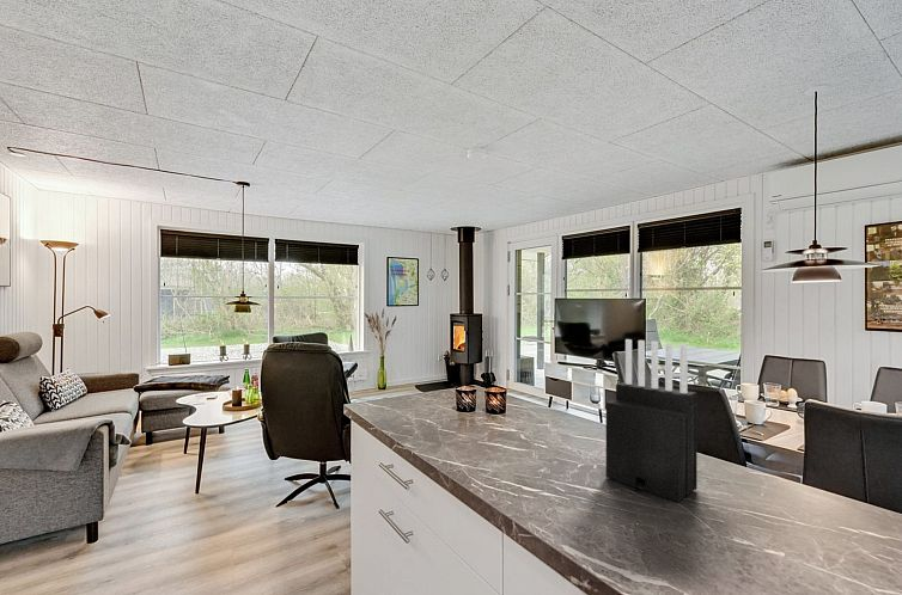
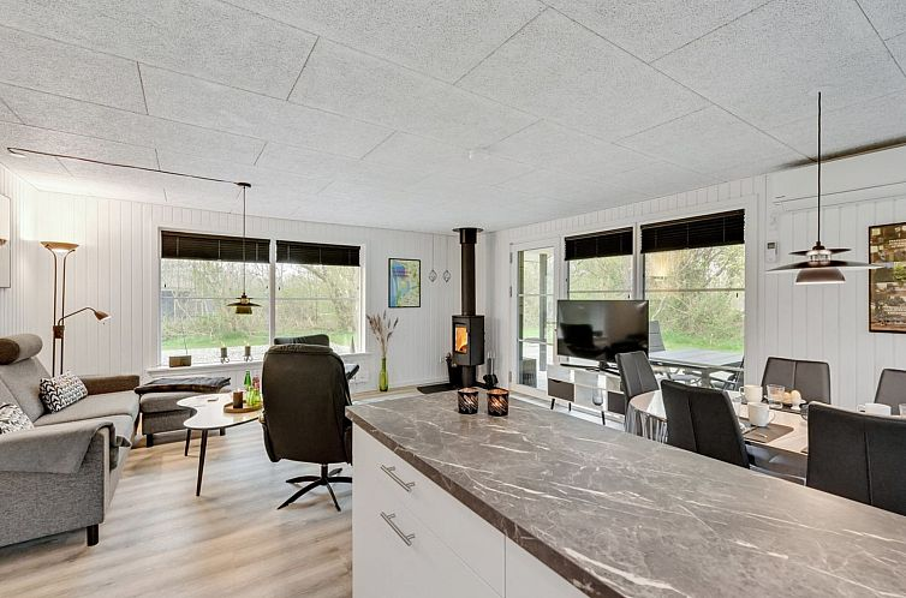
- knife block (647, 413)
